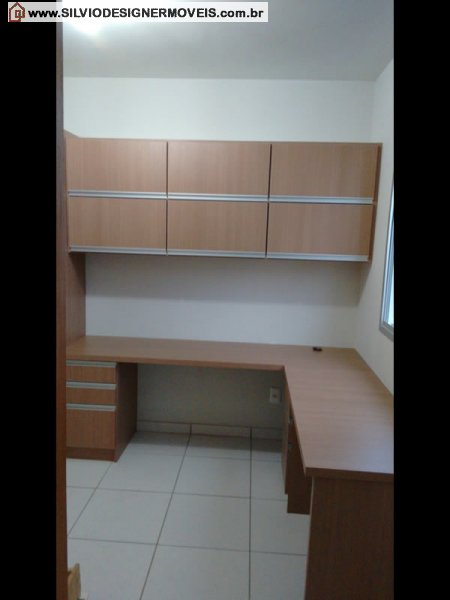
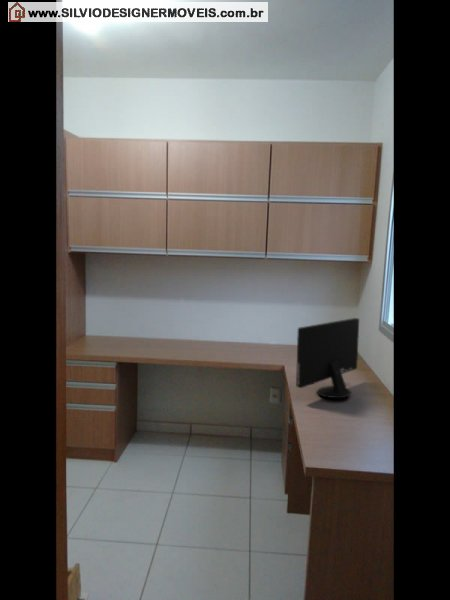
+ computer monitor (335, 358)
